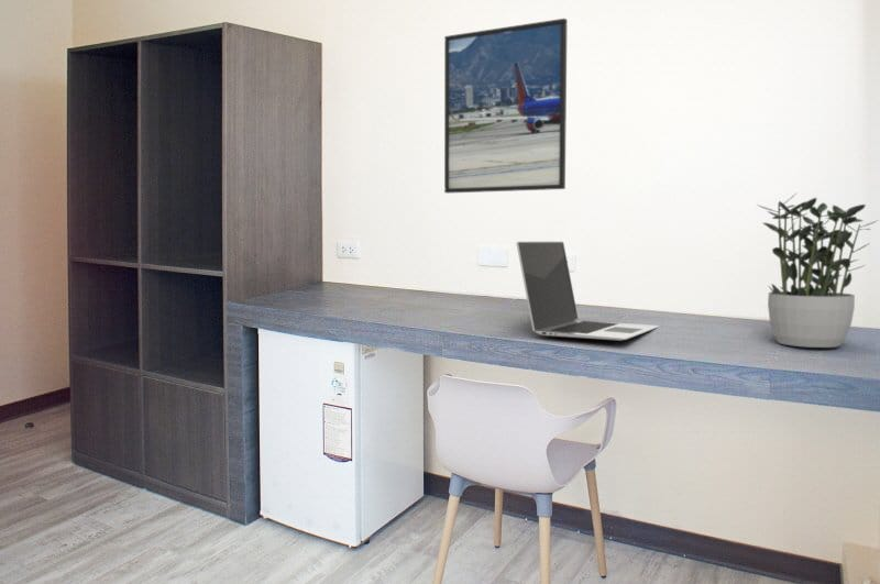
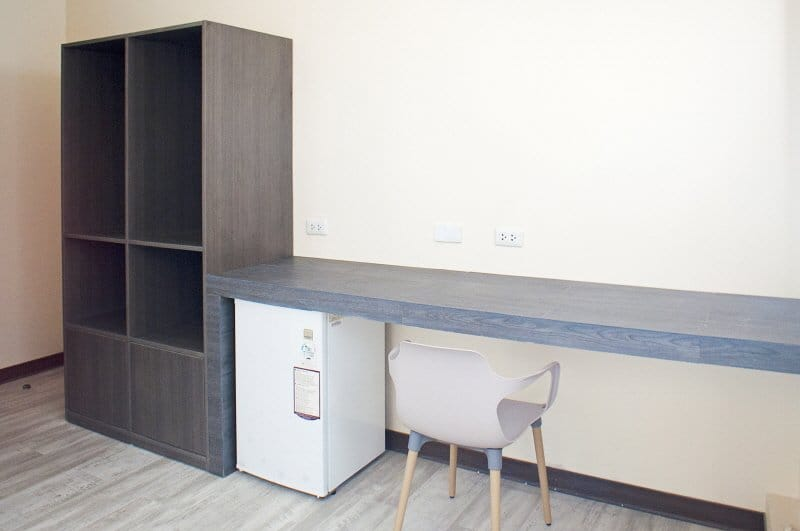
- potted plant (812, 267)
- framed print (503, 110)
- laptop (572, 289)
